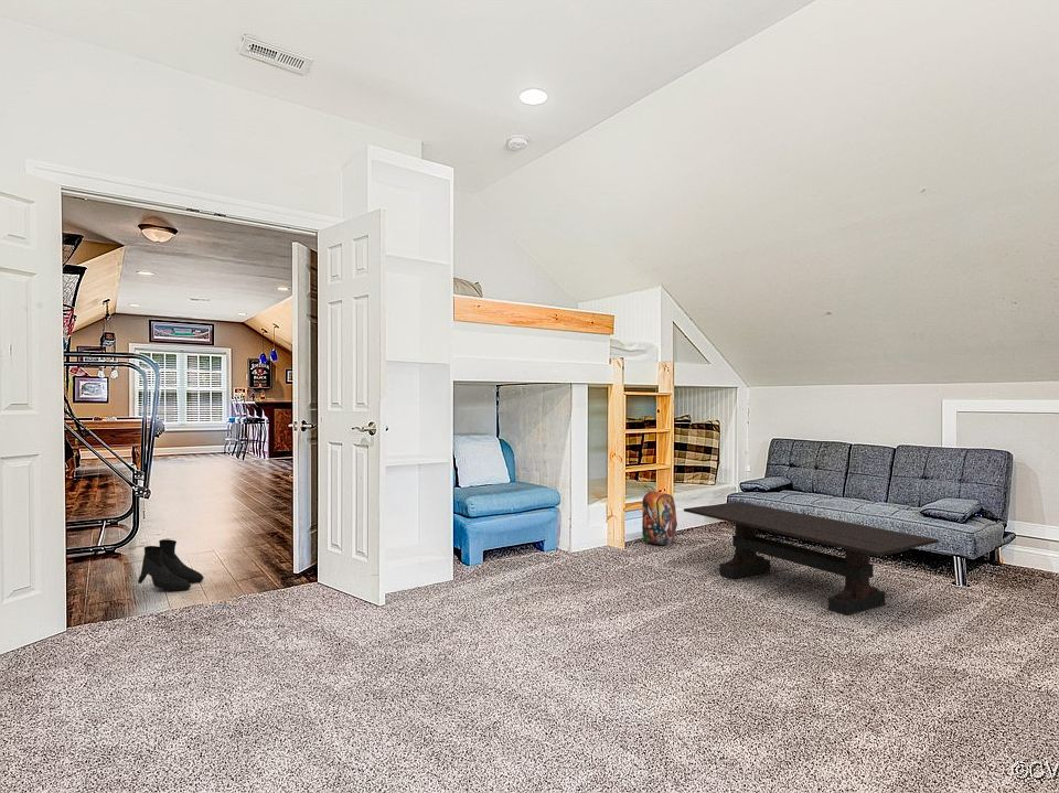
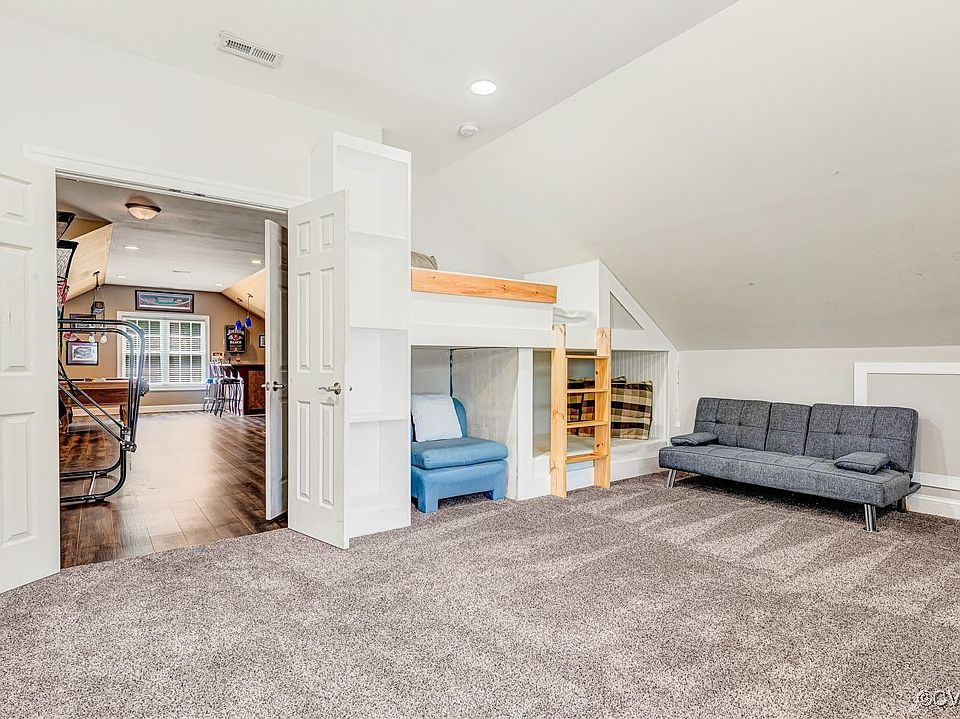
- backpack (657, 514)
- boots (171, 562)
- coffee table (795, 555)
